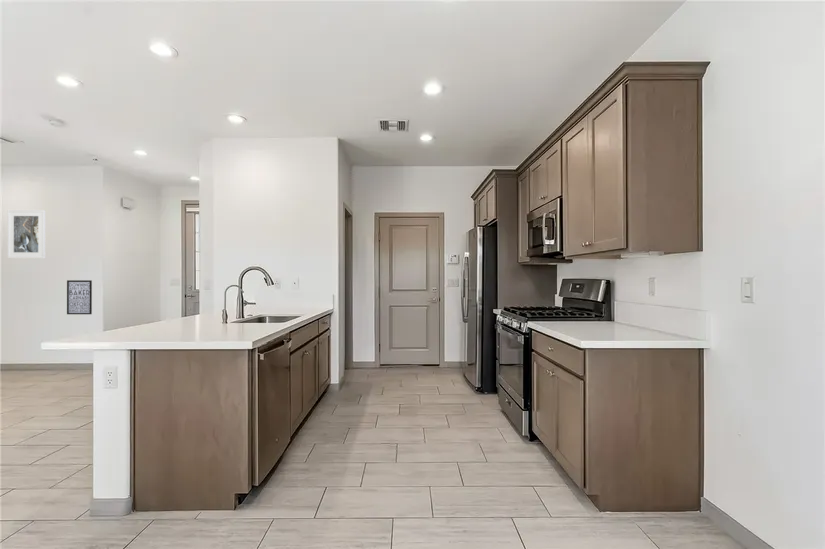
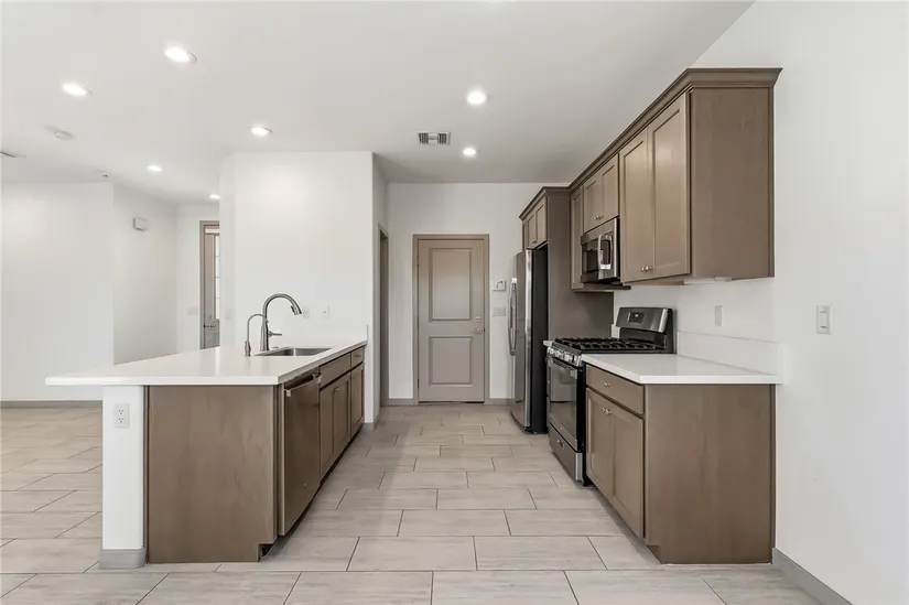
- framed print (26, 234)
- wall art (79, 297)
